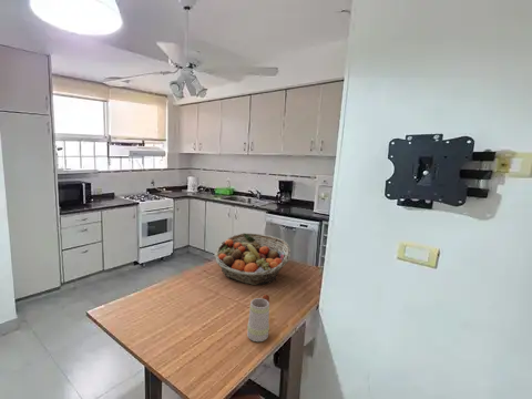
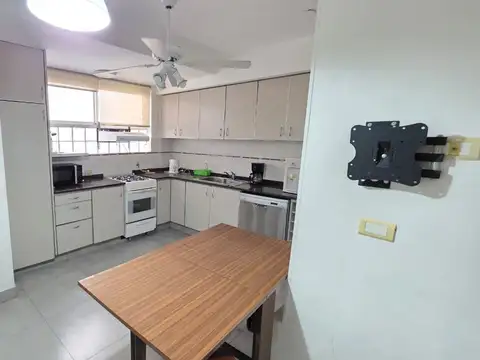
- fruit basket (252, 257)
- mug (260, 316)
